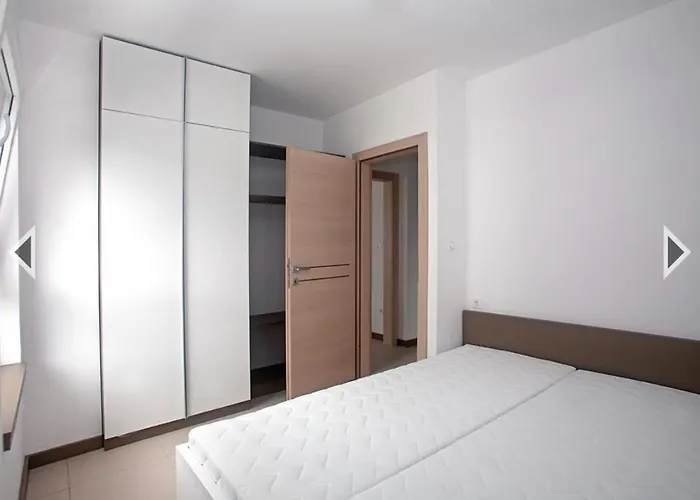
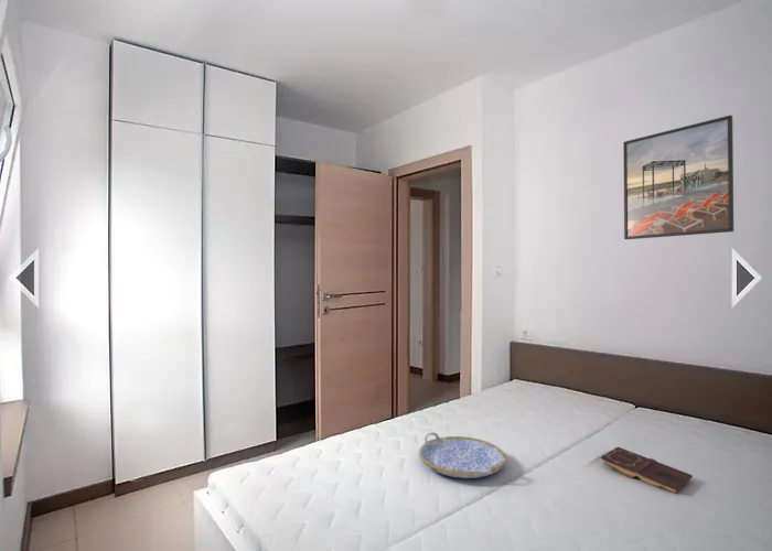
+ serving tray (461, 454)
+ book (644, 468)
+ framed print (674, 182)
